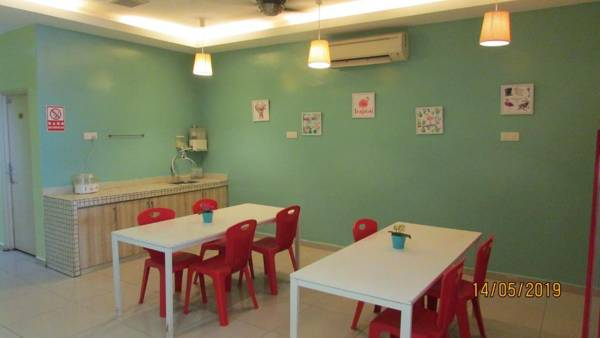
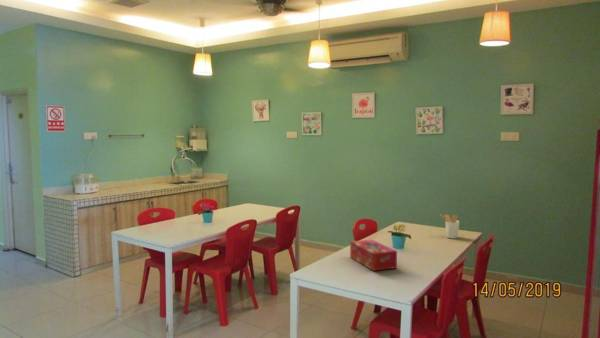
+ utensil holder (448, 225)
+ tissue box (372, 254)
